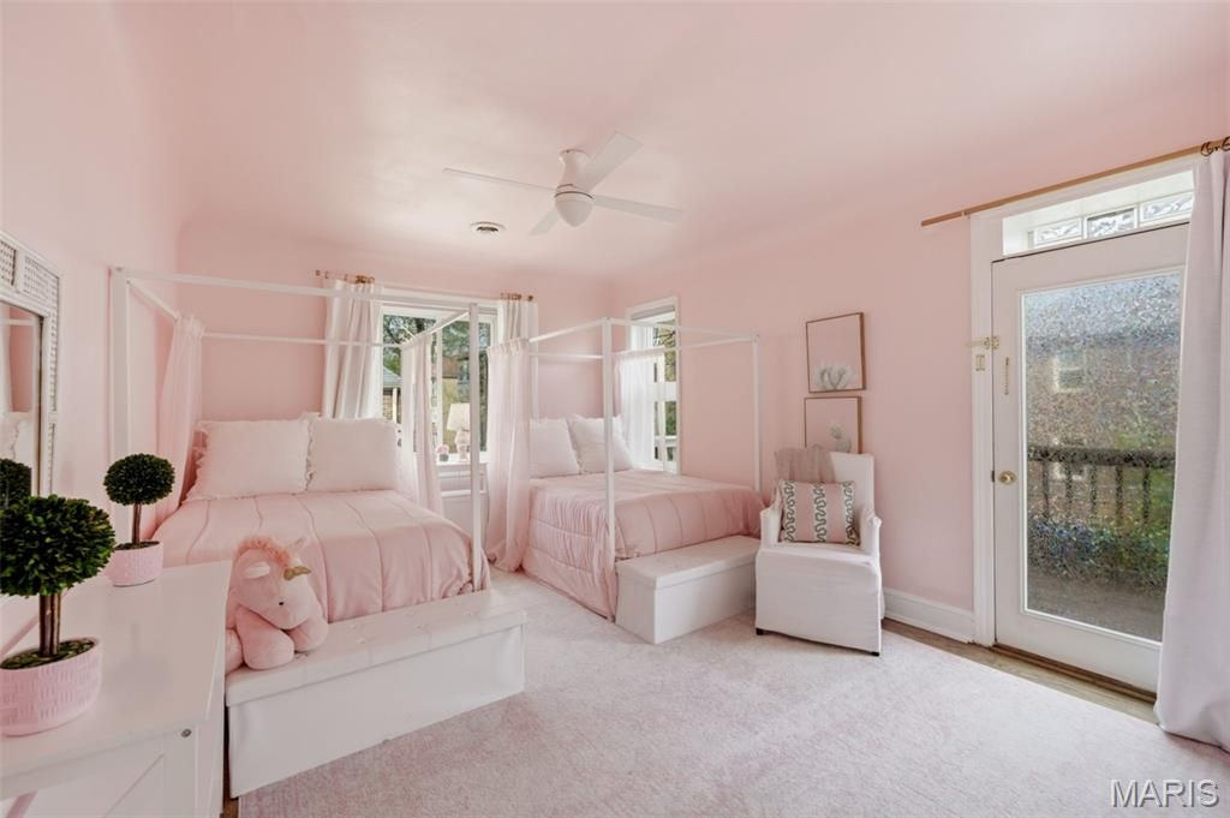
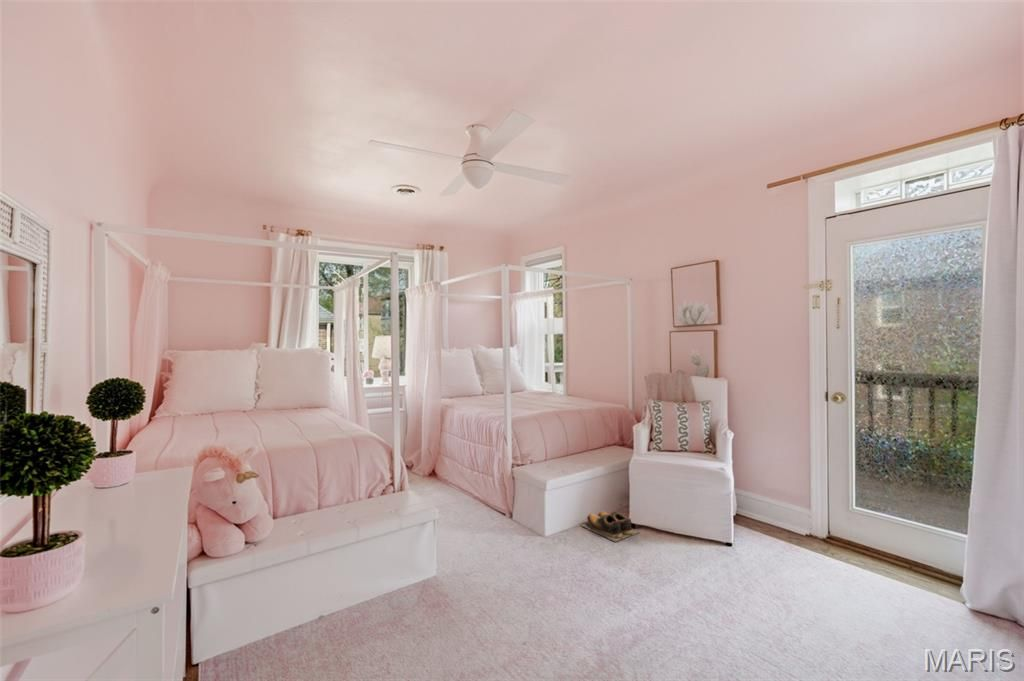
+ shoes (609, 520)
